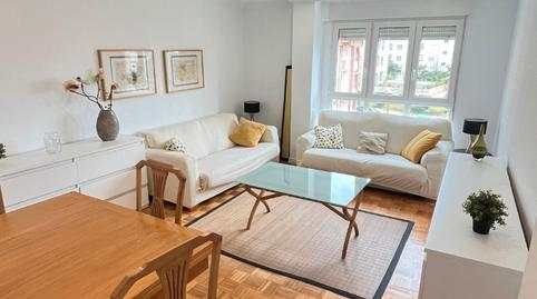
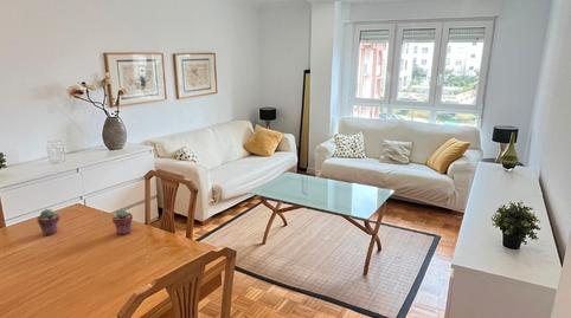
+ potted succulent (122, 220)
+ potted succulent (49, 221)
